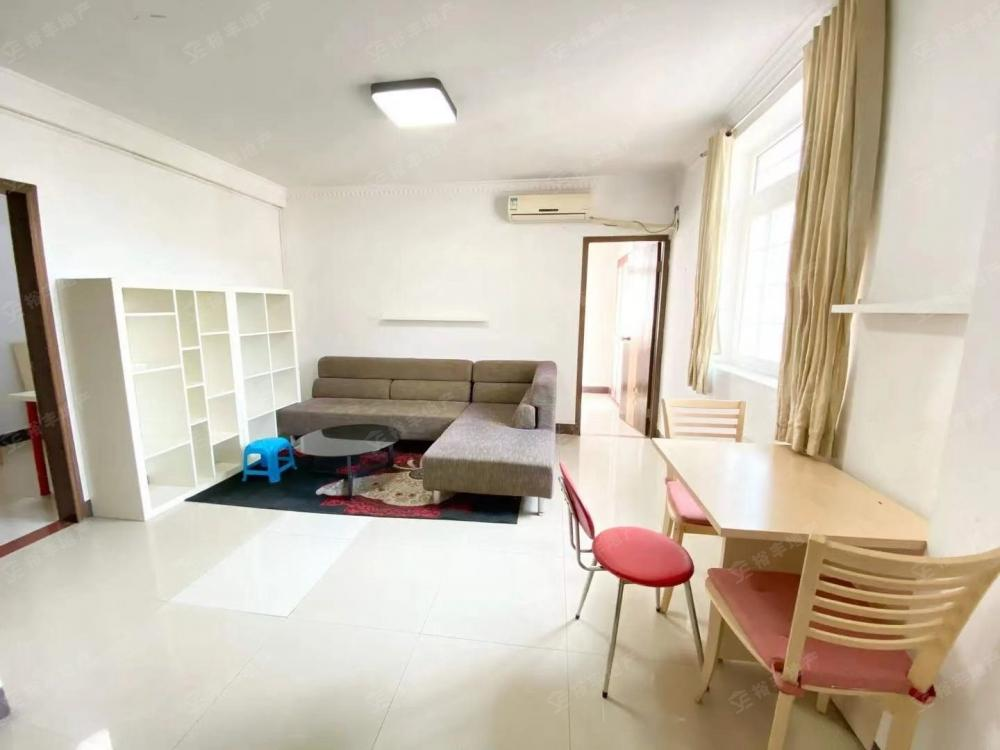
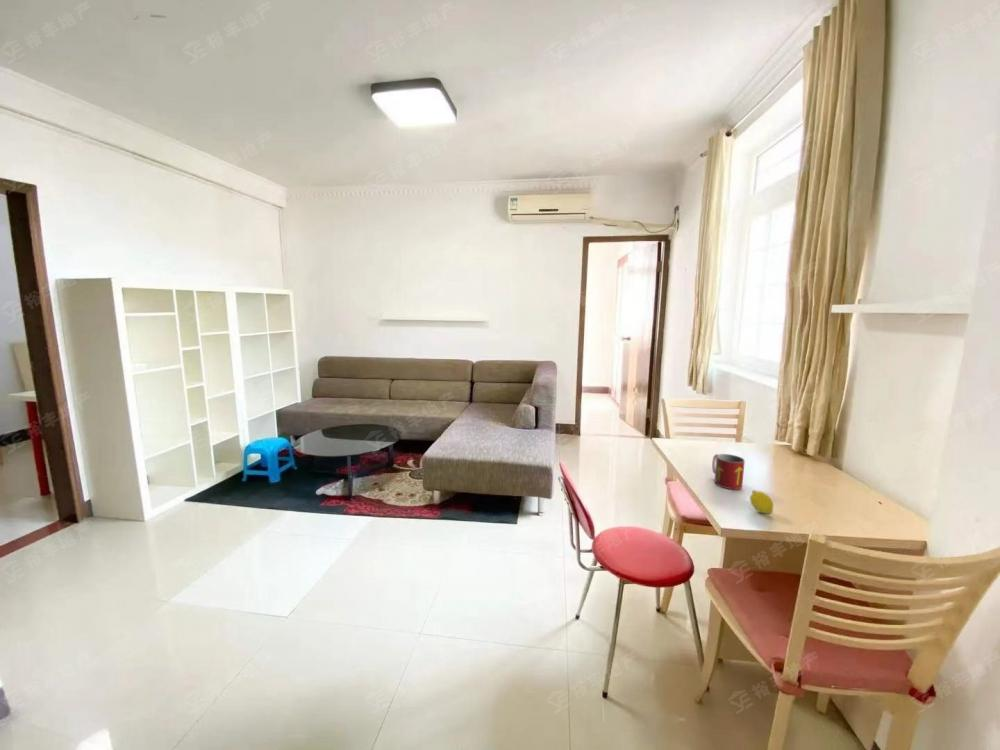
+ mug (725, 469)
+ fruit (761, 502)
